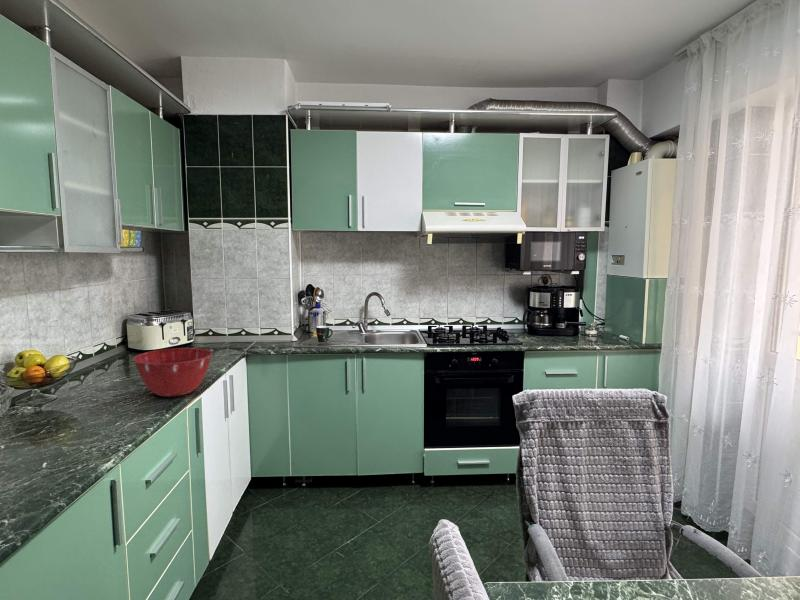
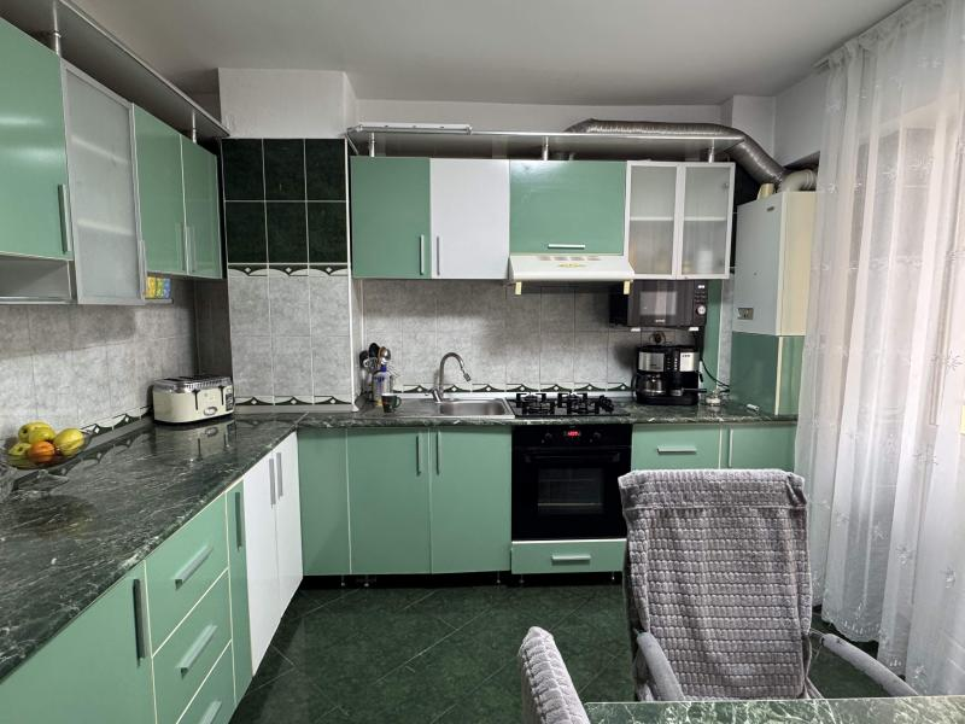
- mixing bowl (174, 373)
